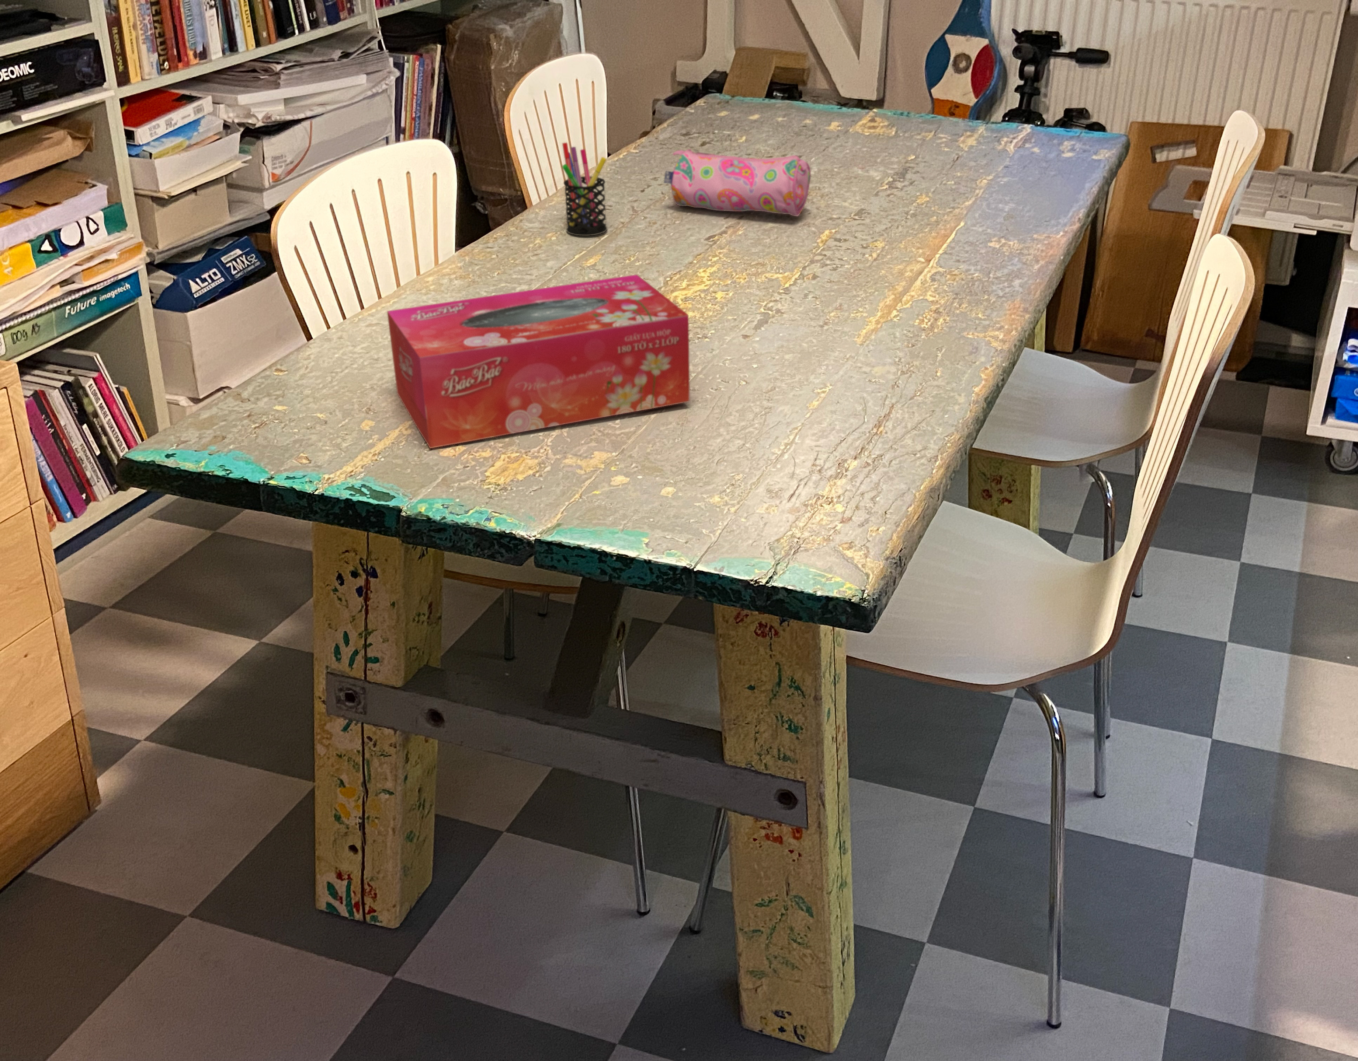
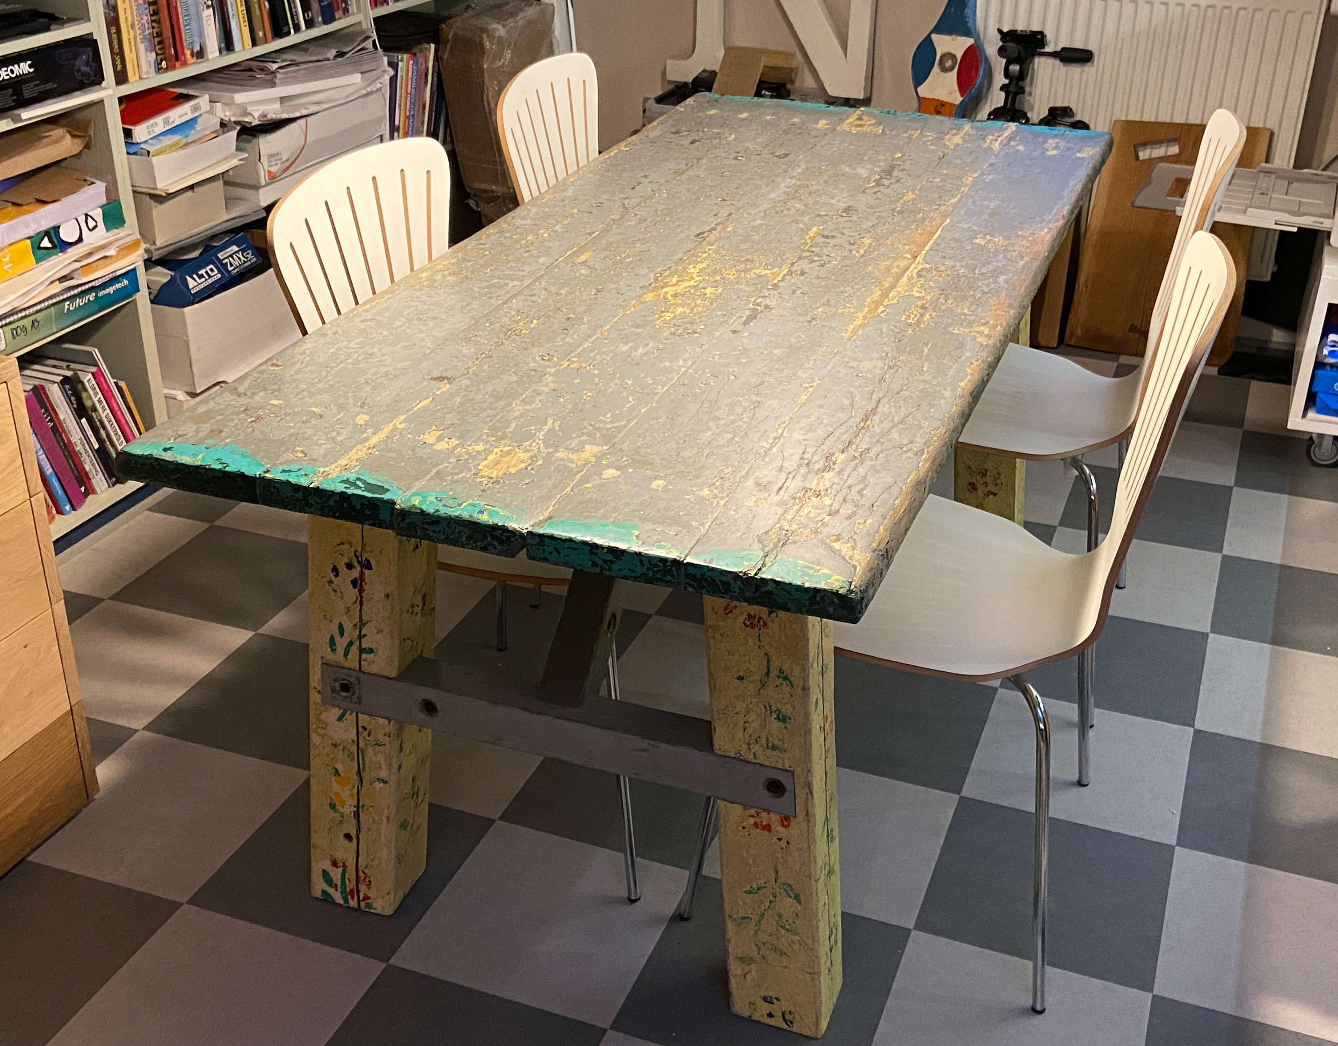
- pen holder (580, 188)
- pencil case (739, 182)
- tissue box (539, 356)
